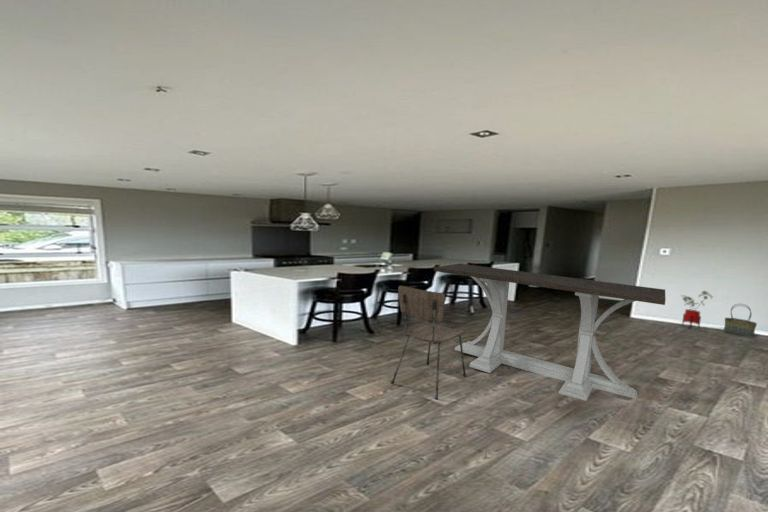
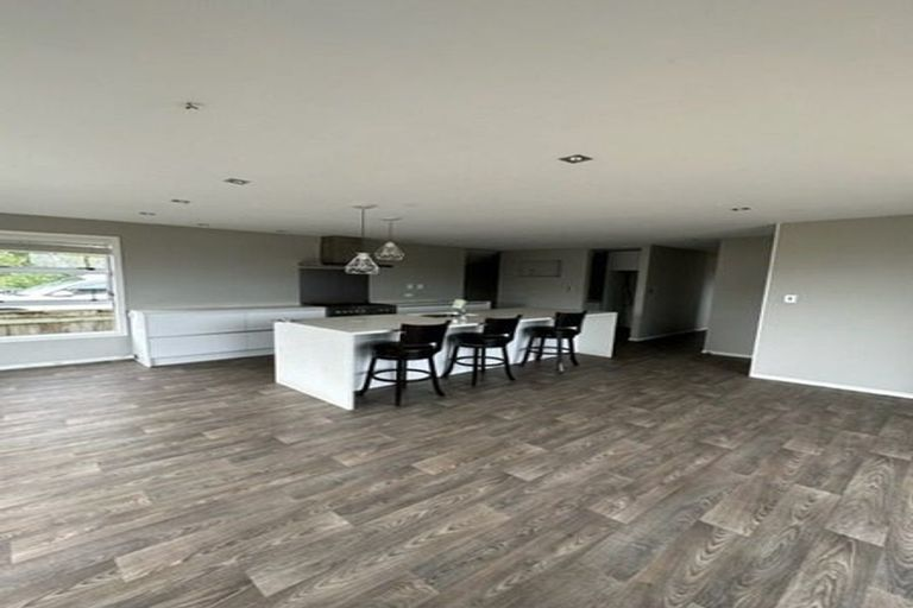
- basket (740, 319)
- dining chair (433, 333)
- house plant (695, 309)
- dining table (505, 323)
